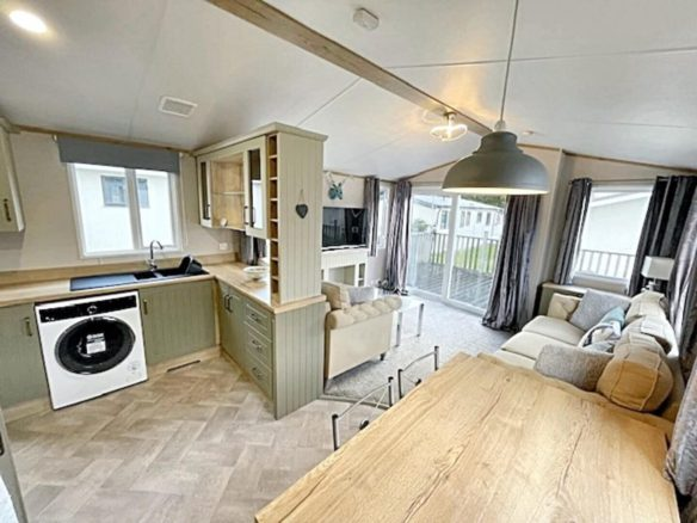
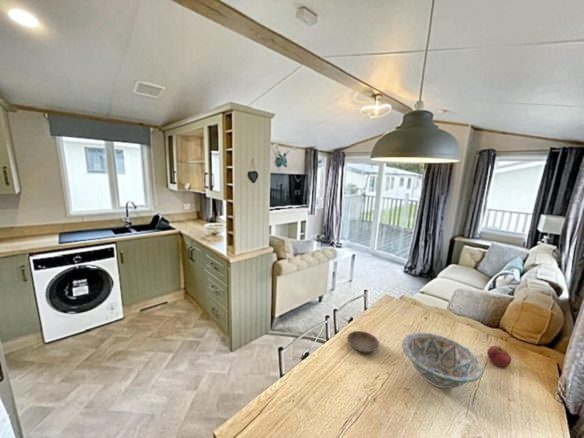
+ saucer (362, 342)
+ decorative bowl (438, 364)
+ apple (499, 354)
